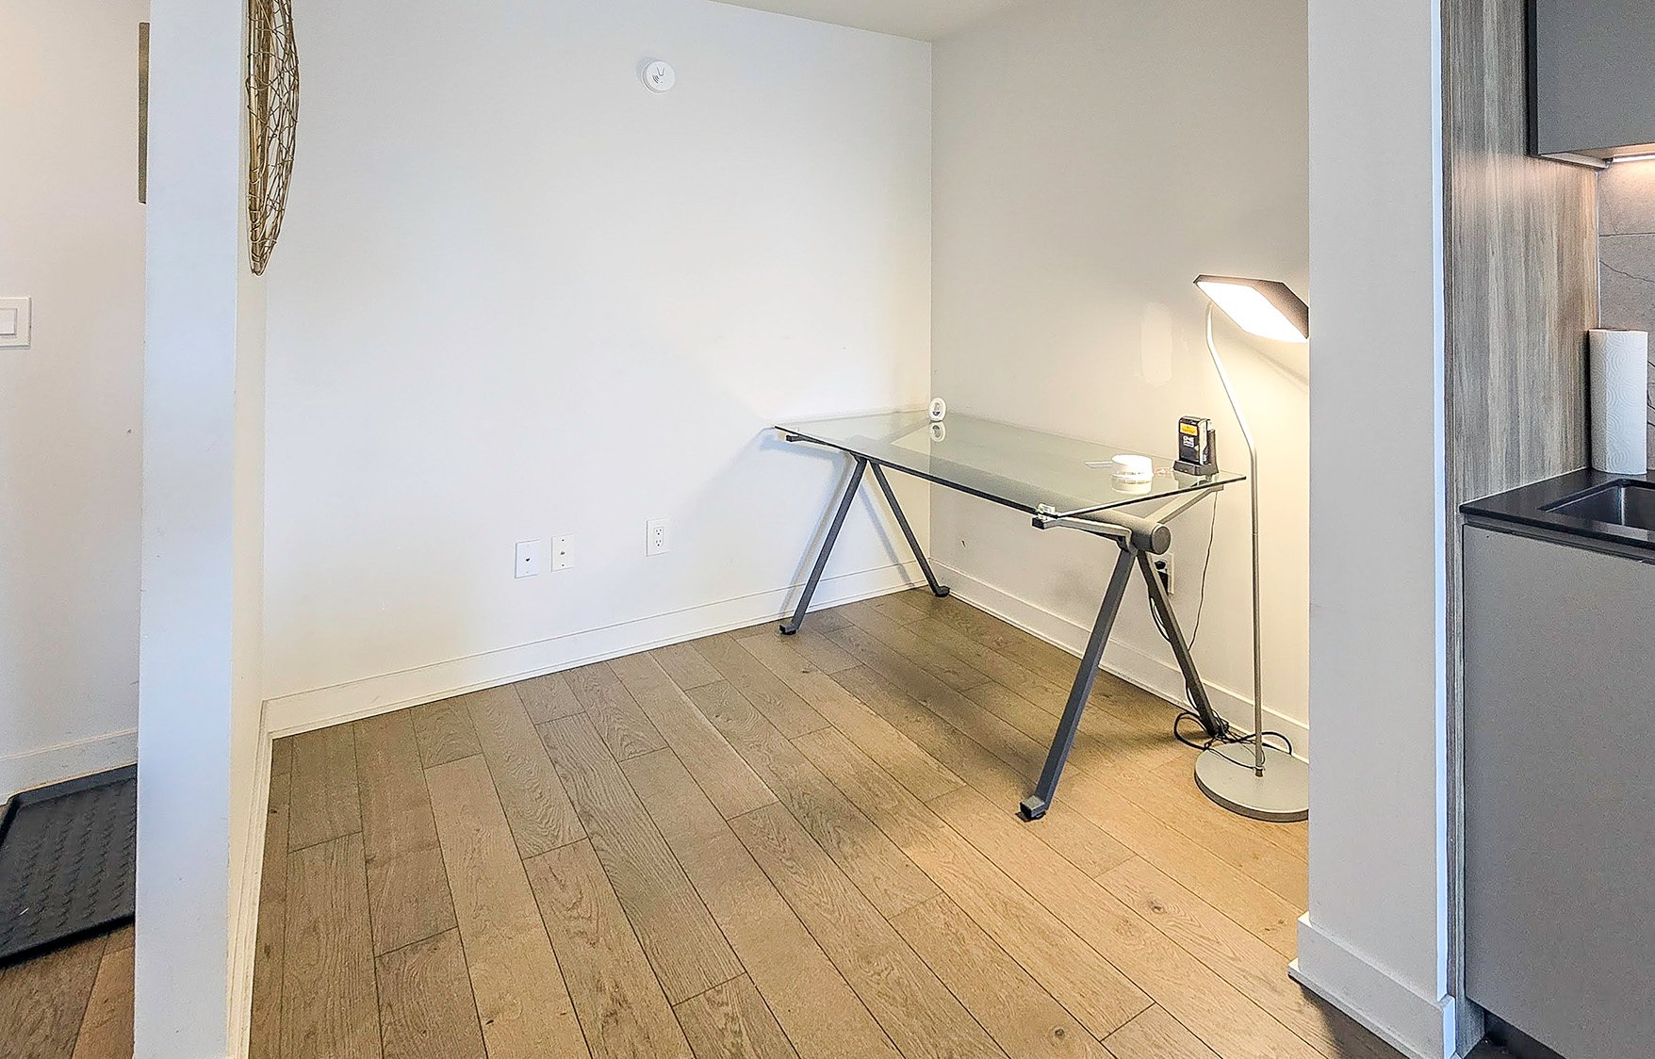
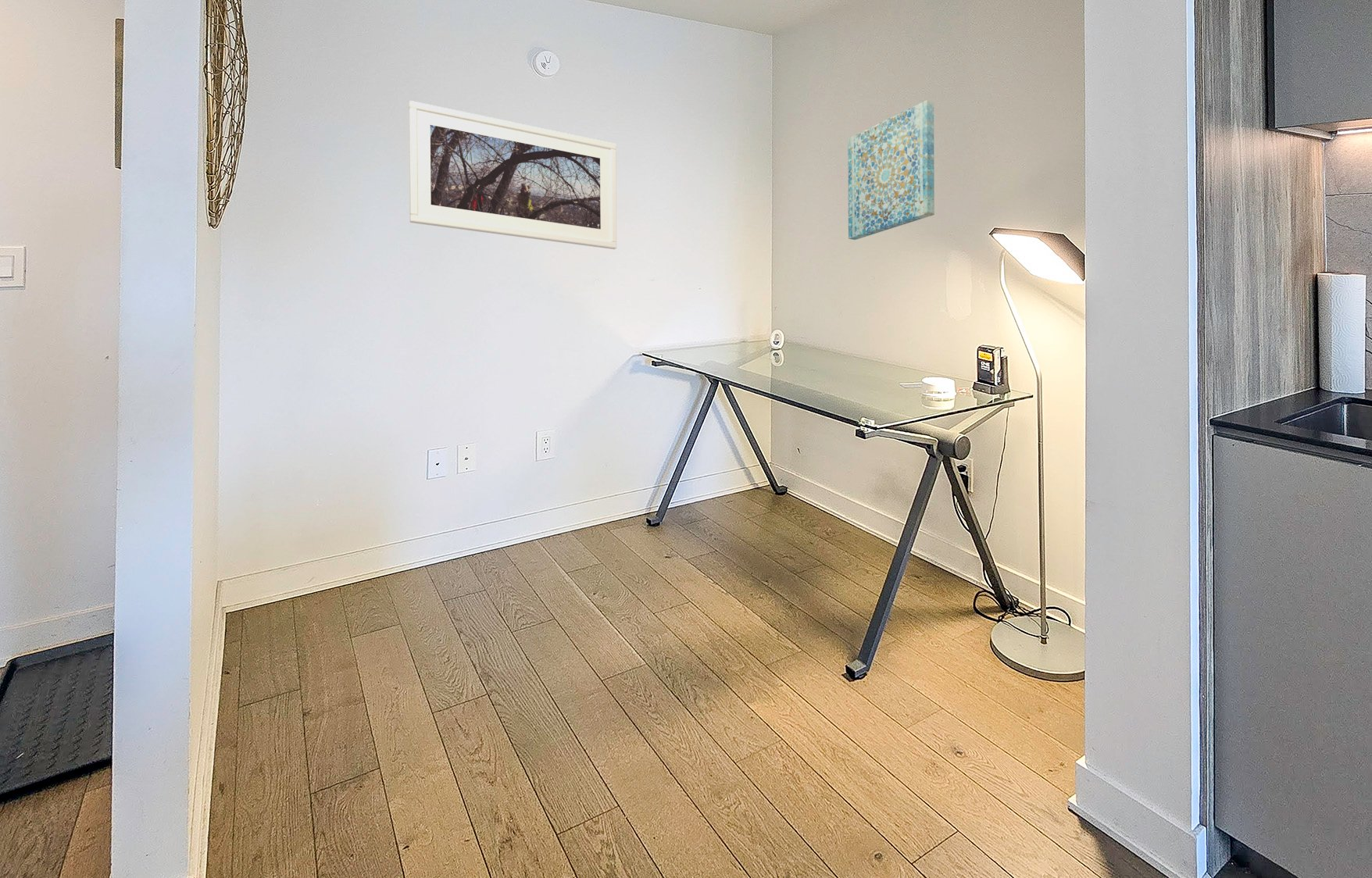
+ wall art (888, 174)
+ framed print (520, 180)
